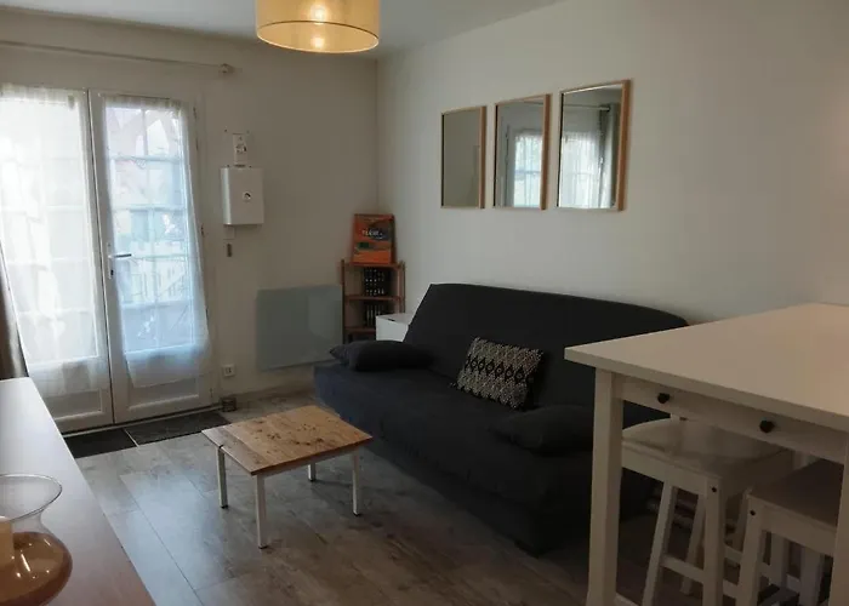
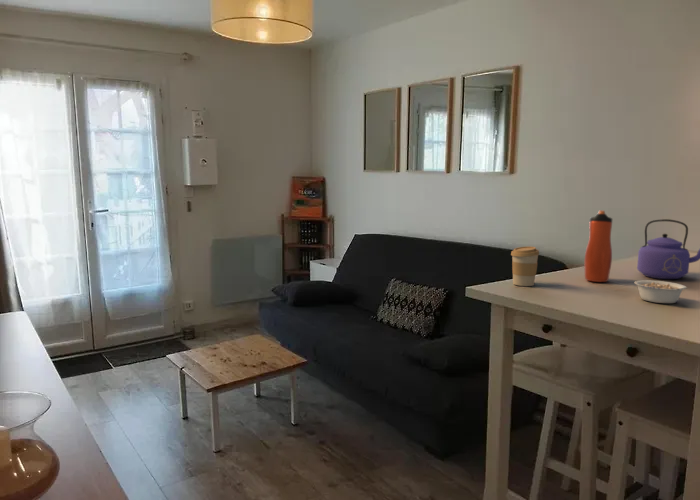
+ coffee cup (524, 265)
+ water bottle (599, 245)
+ kettle (673, 248)
+ legume (661, 291)
